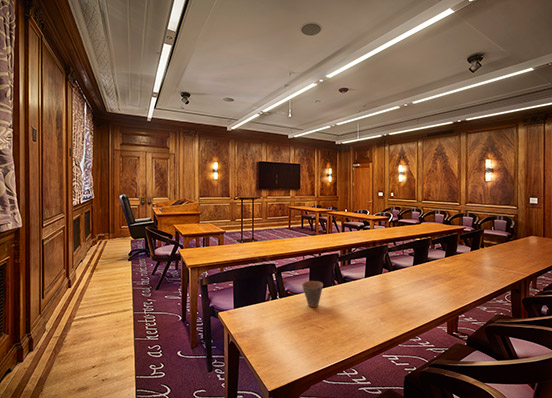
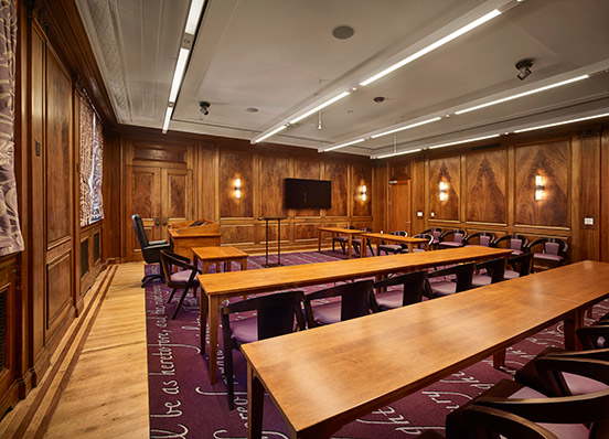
- cup (312, 294)
